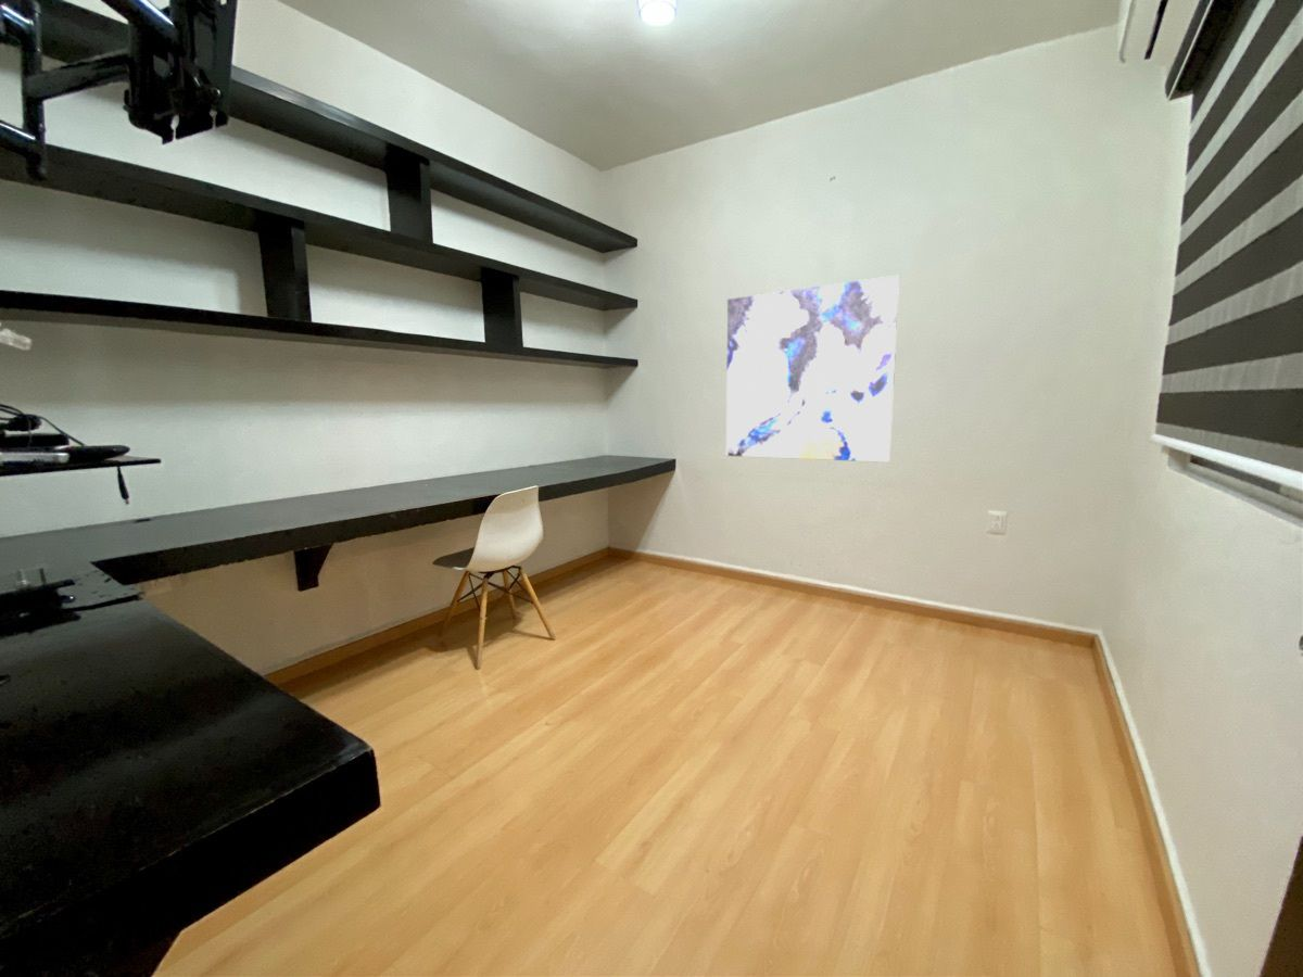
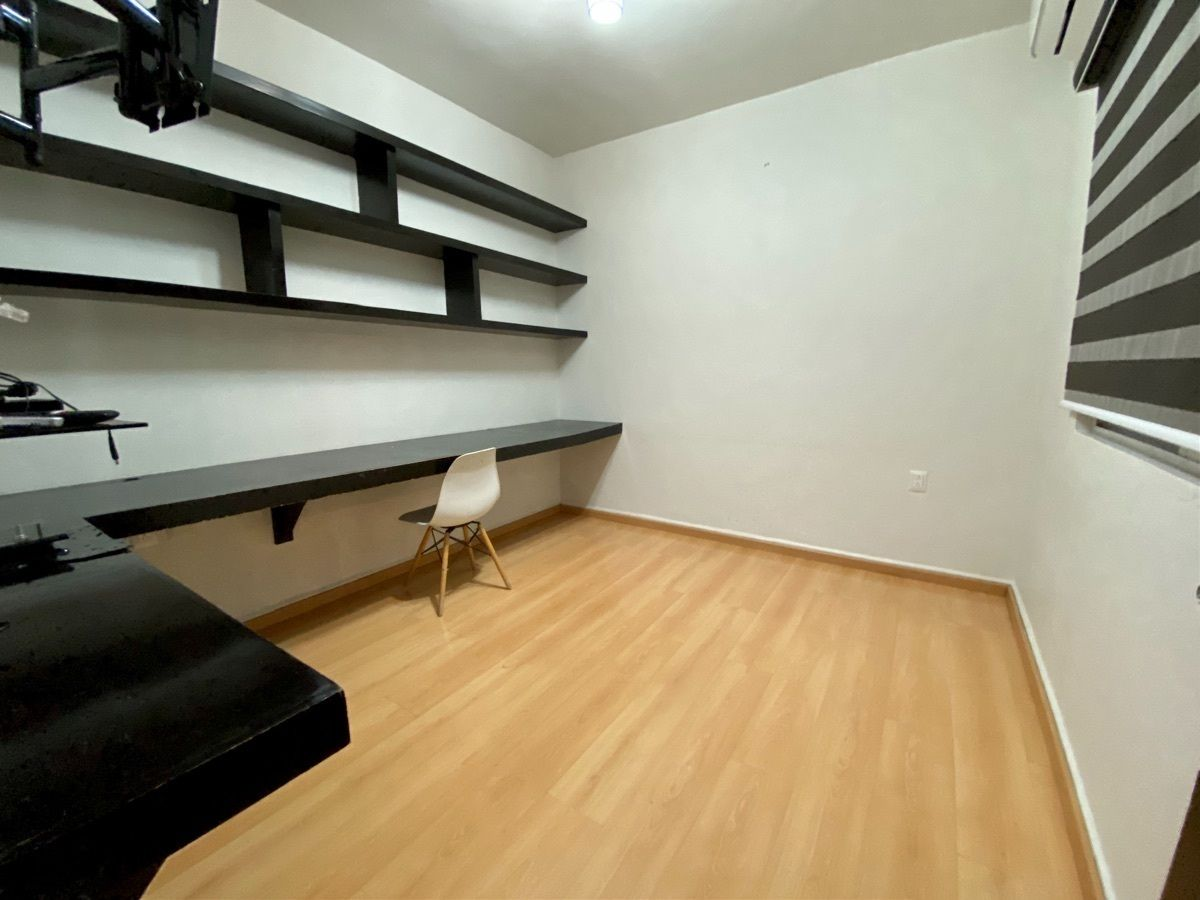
- wall art (804, 375)
